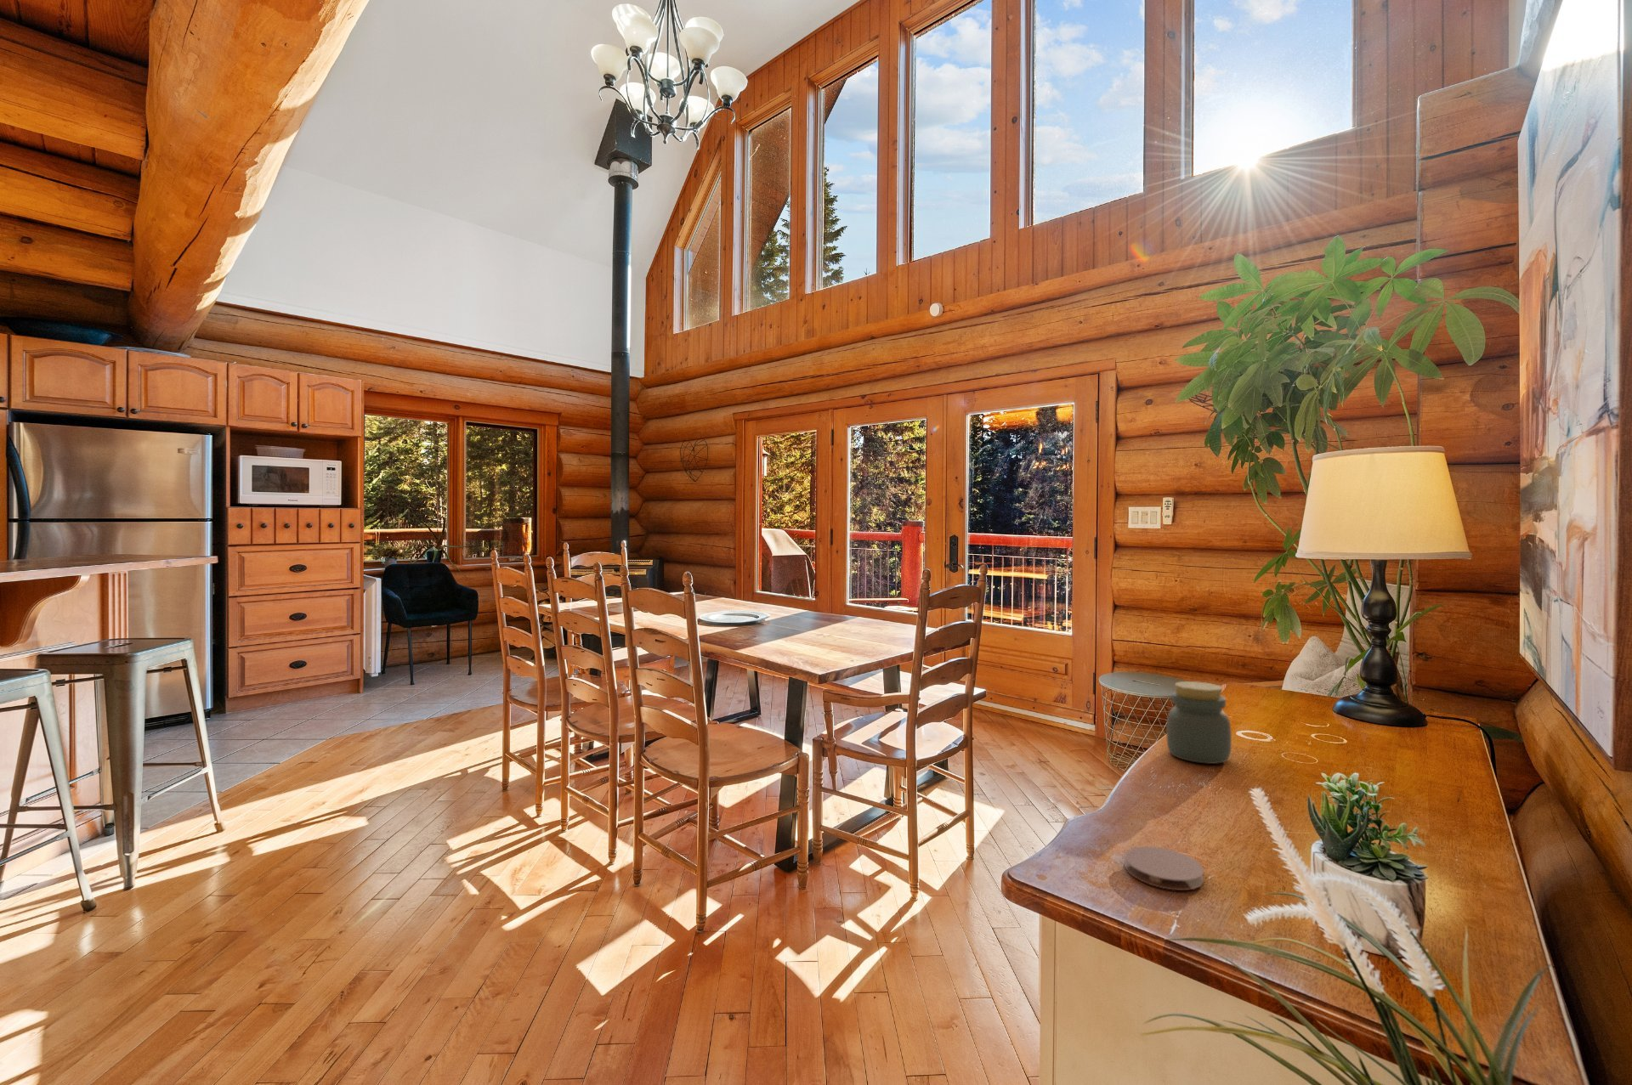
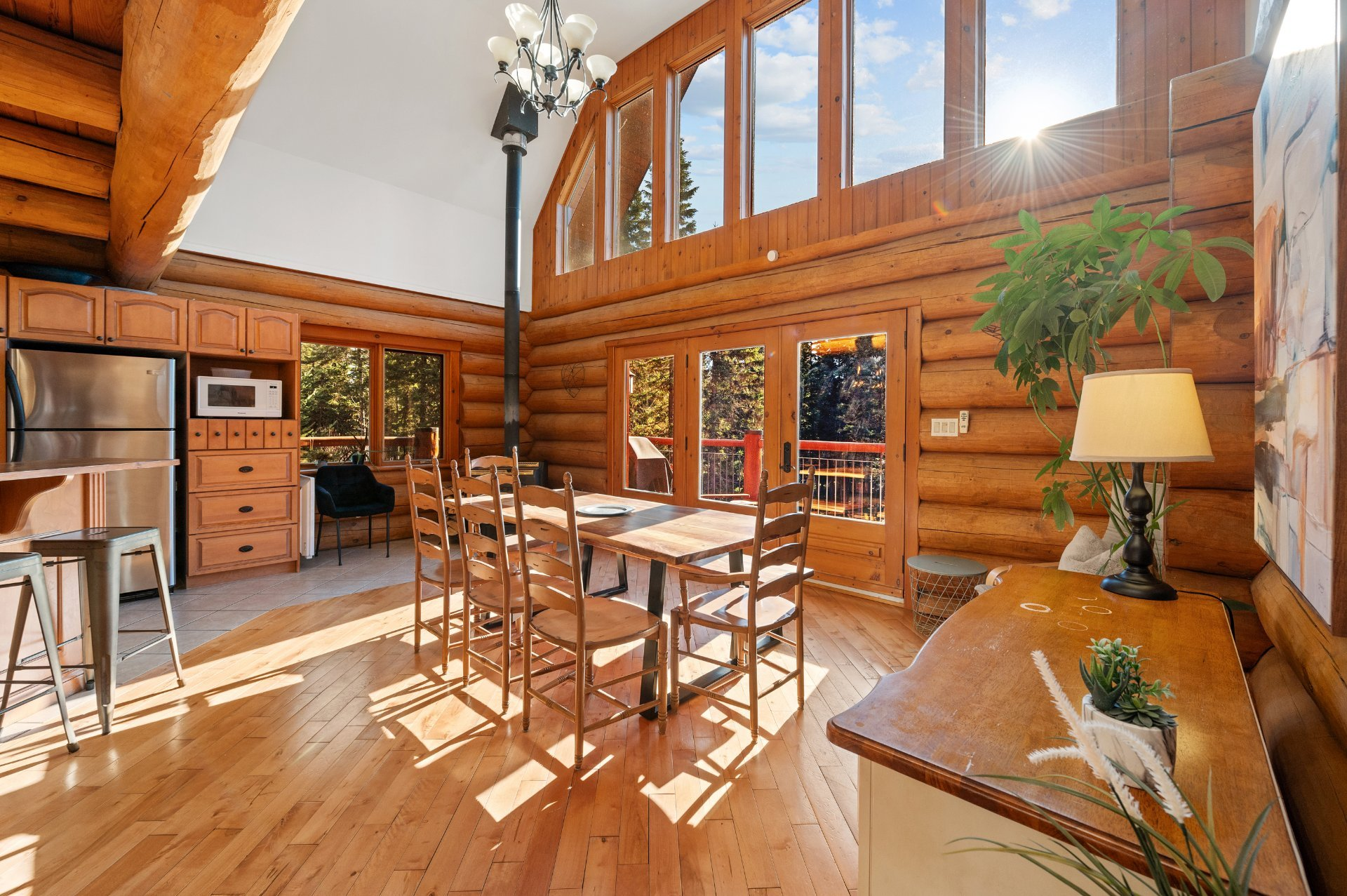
- jar (1198, 721)
- coaster (1163, 867)
